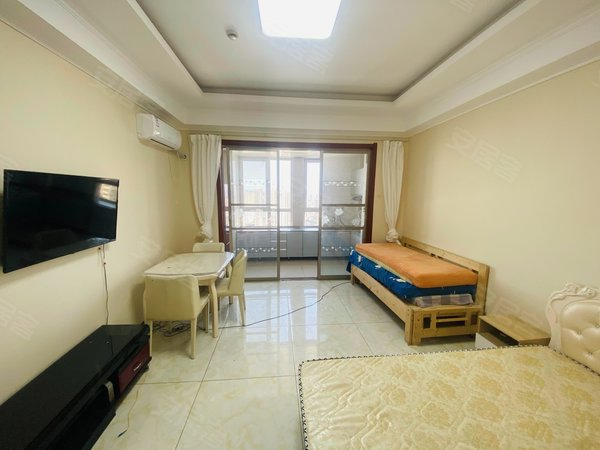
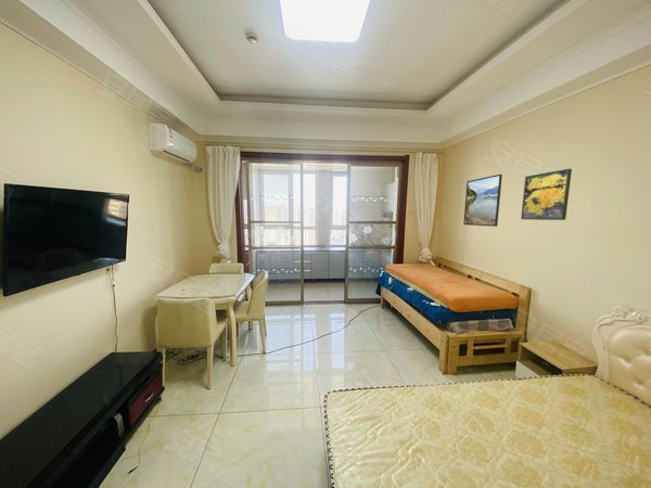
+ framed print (481, 202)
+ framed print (544, 196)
